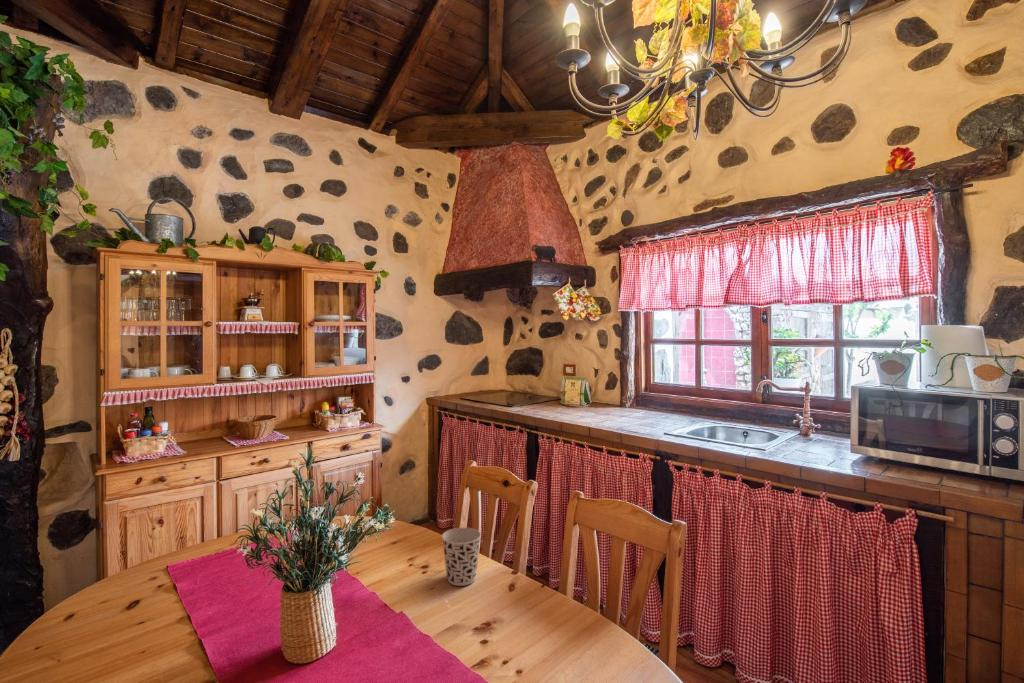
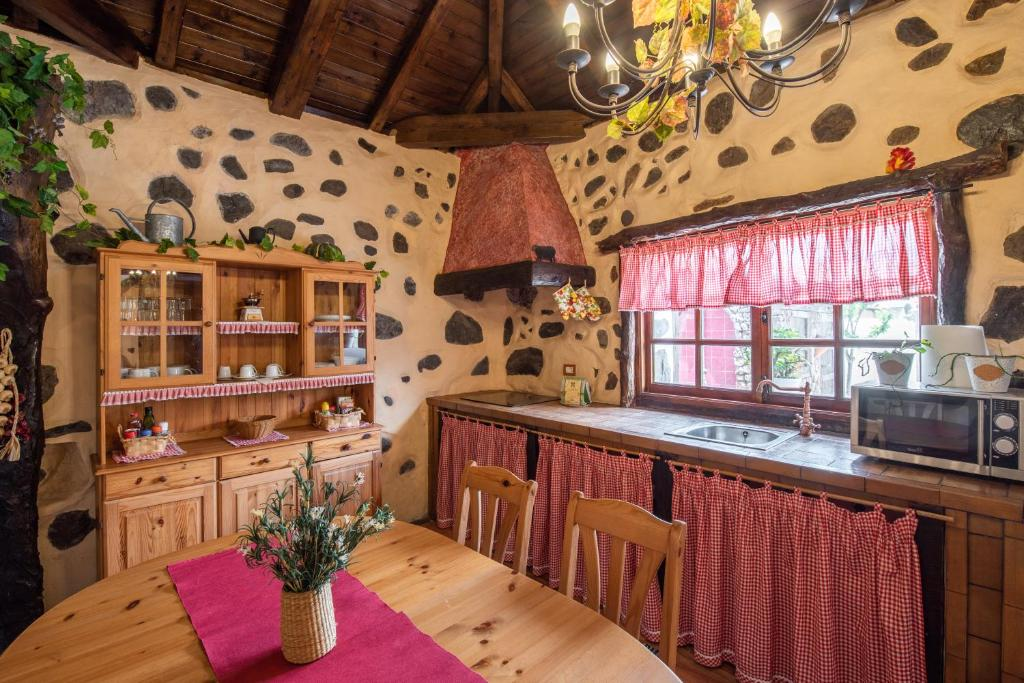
- cup (461, 557)
